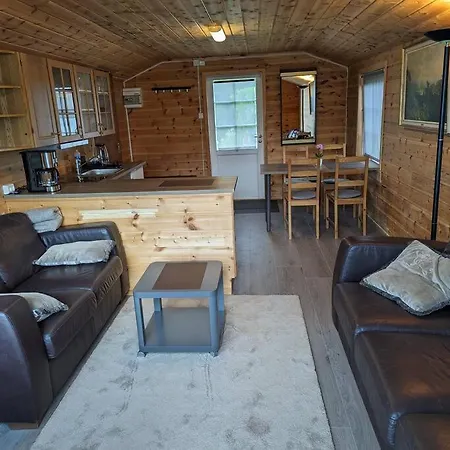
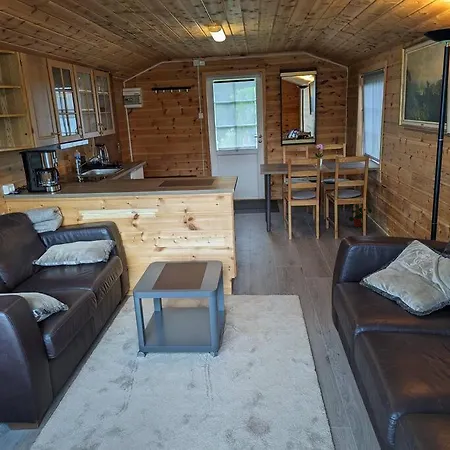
+ potted plant (358, 212)
